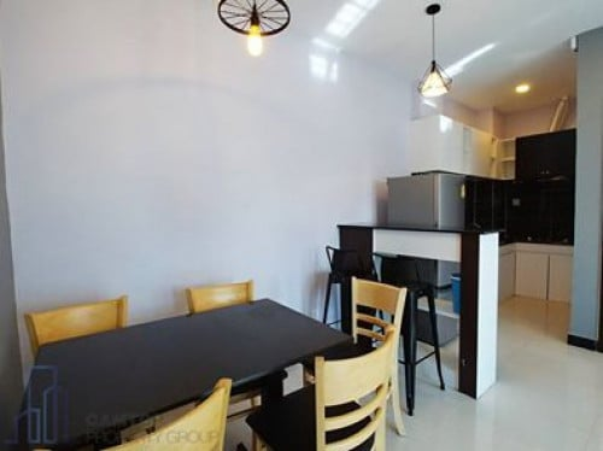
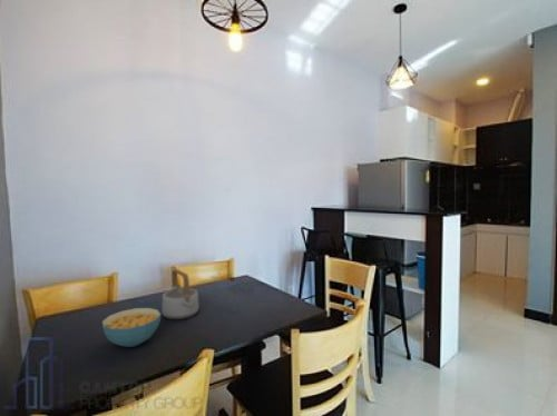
+ cereal bowl (133, 330)
+ teapot (182, 294)
